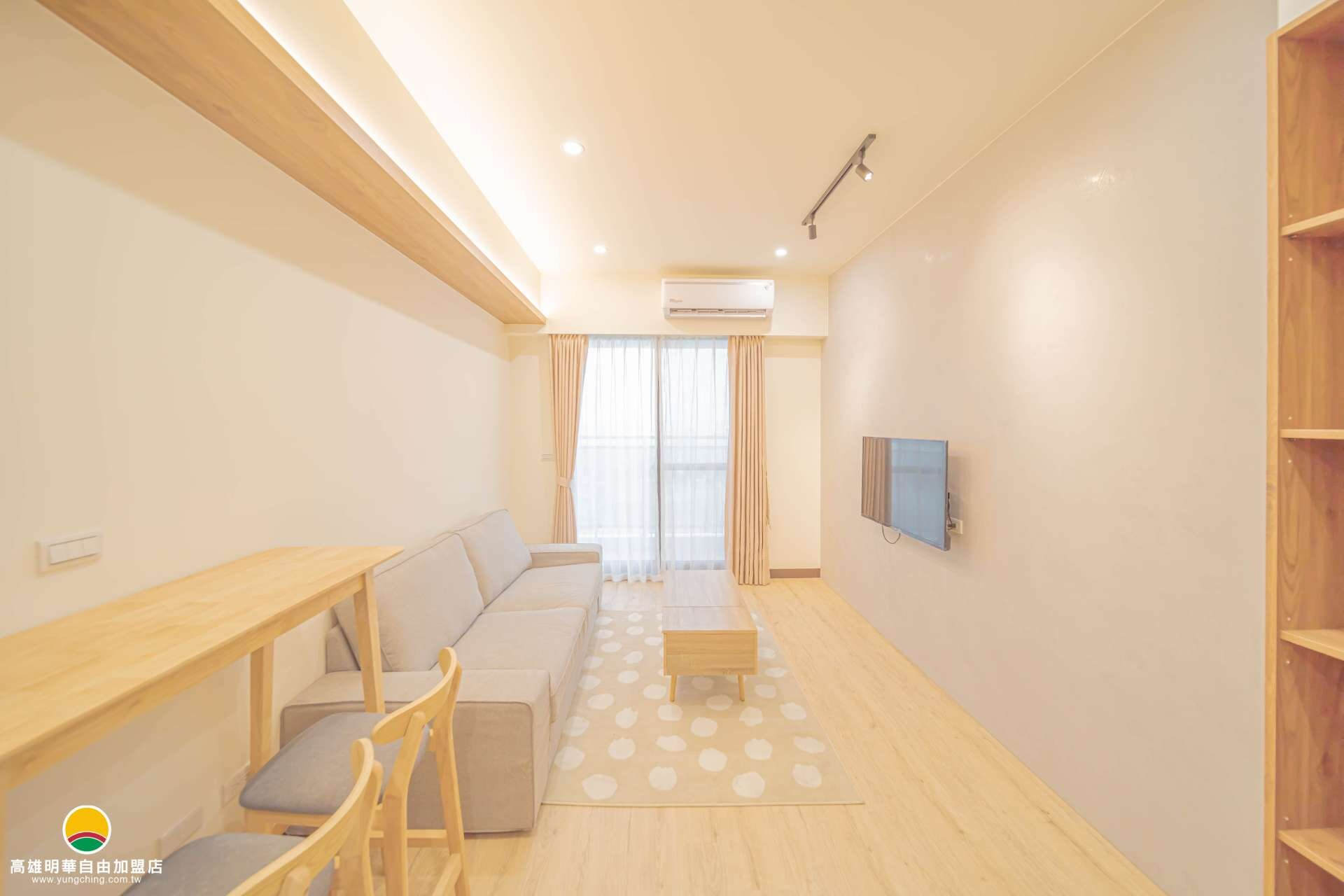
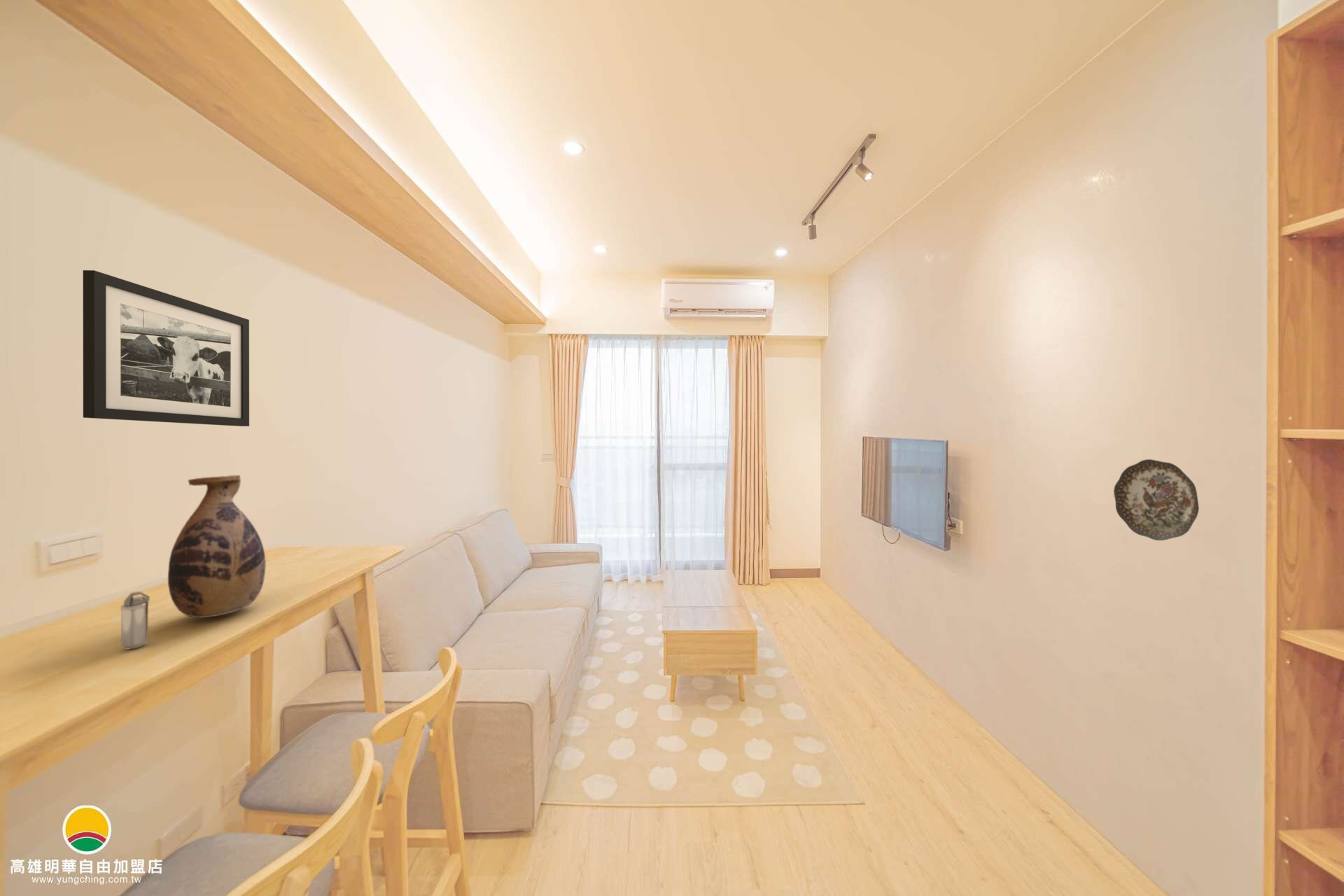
+ shaker (134, 620)
+ vase (219, 545)
+ decorative plate (1156, 499)
+ picture frame (179, 360)
